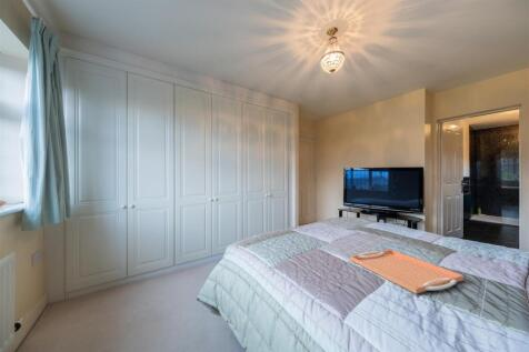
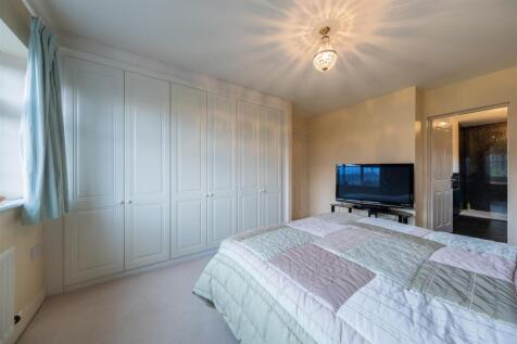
- serving tray (400, 266)
